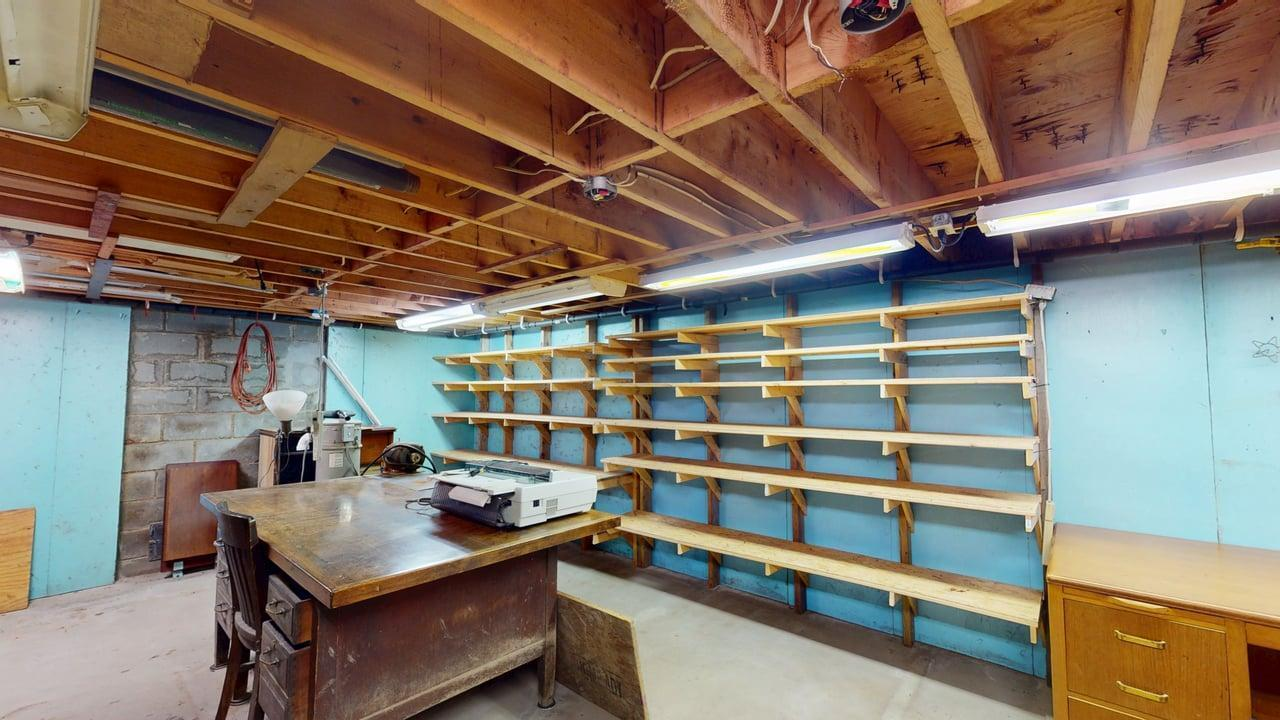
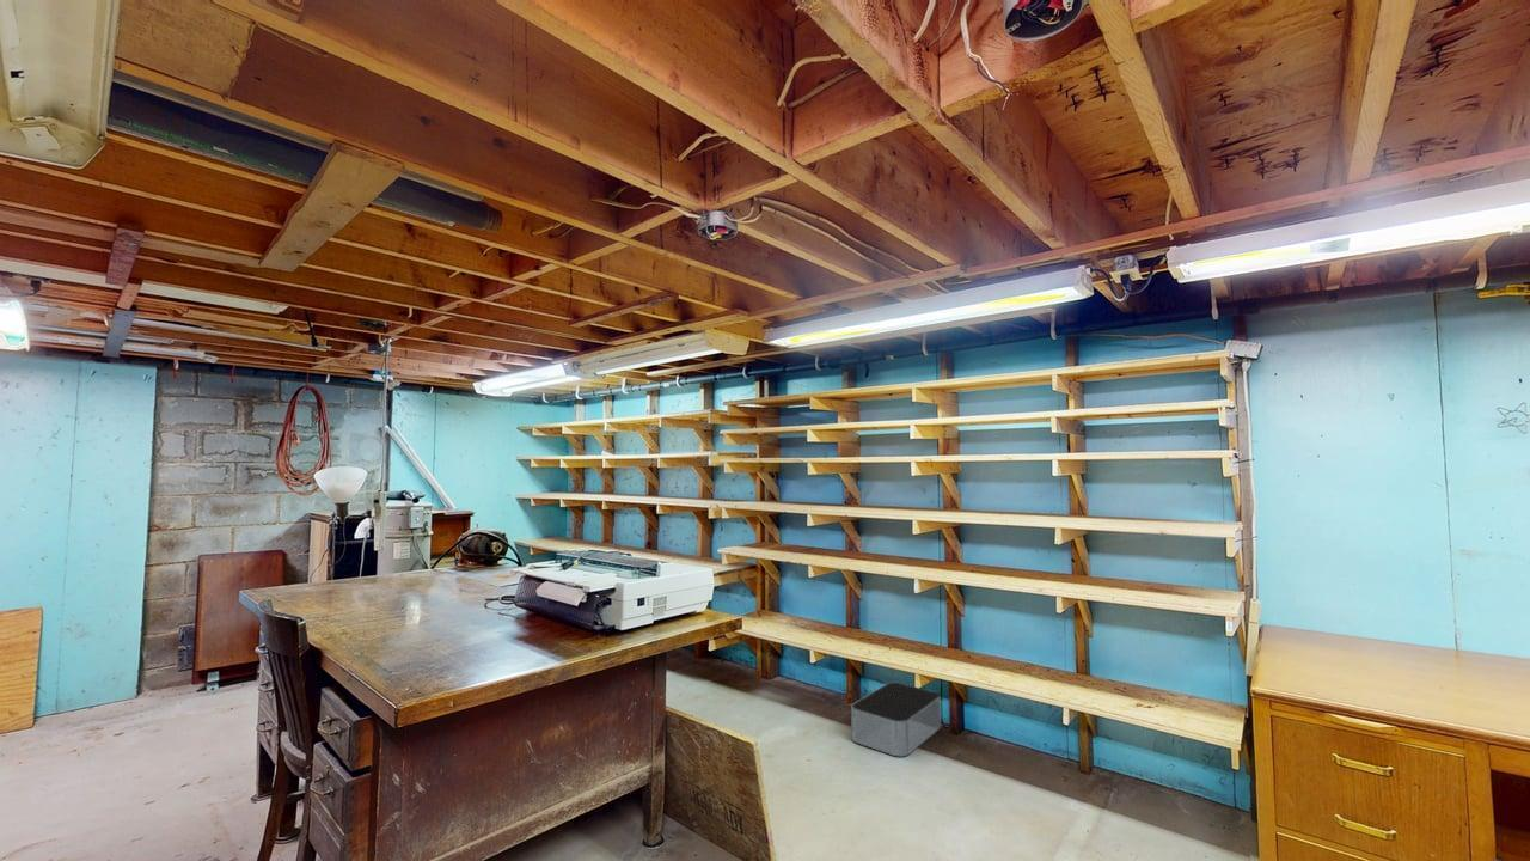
+ storage bin (896, 716)
